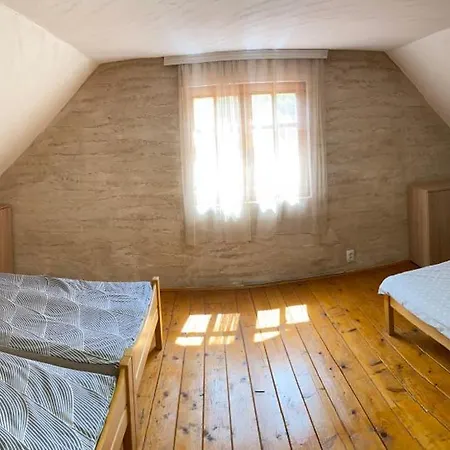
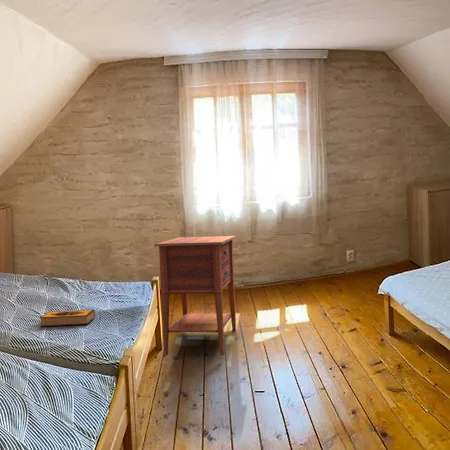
+ hardback book (68, 317)
+ nightstand (200, 291)
